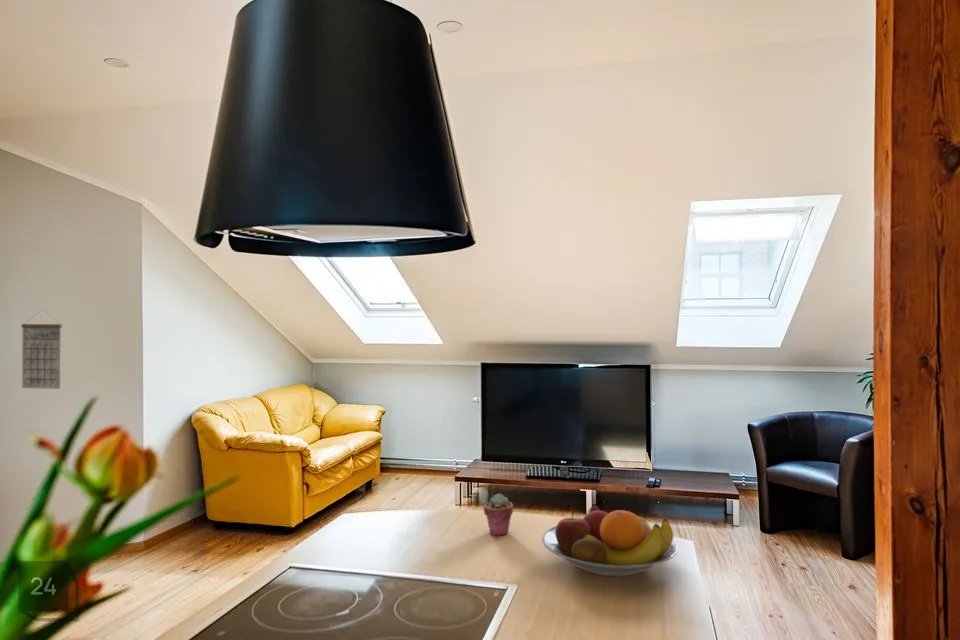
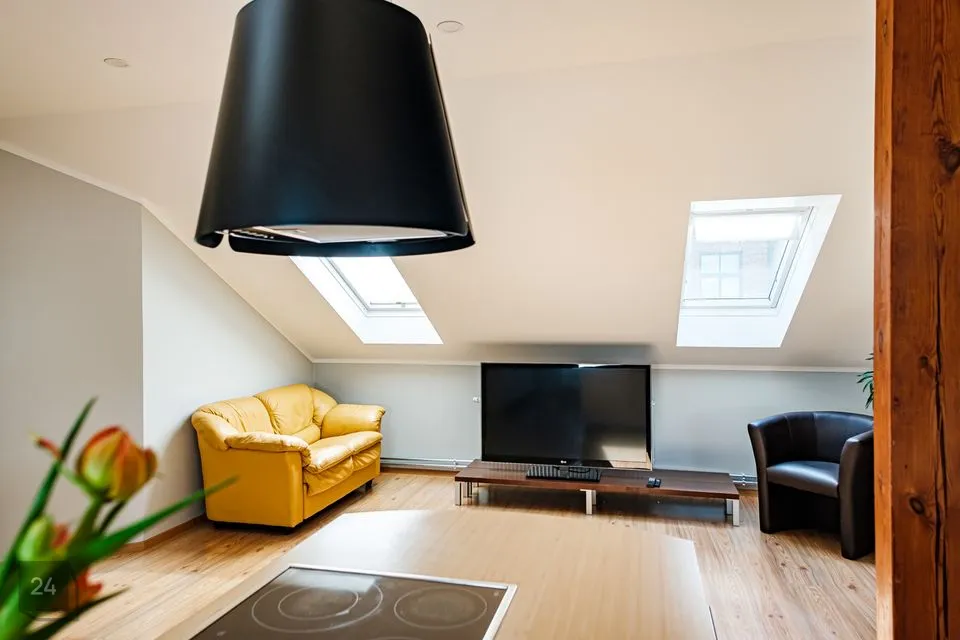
- potted succulent (498, 512)
- fruit bowl (608, 535)
- calendar (41, 348)
